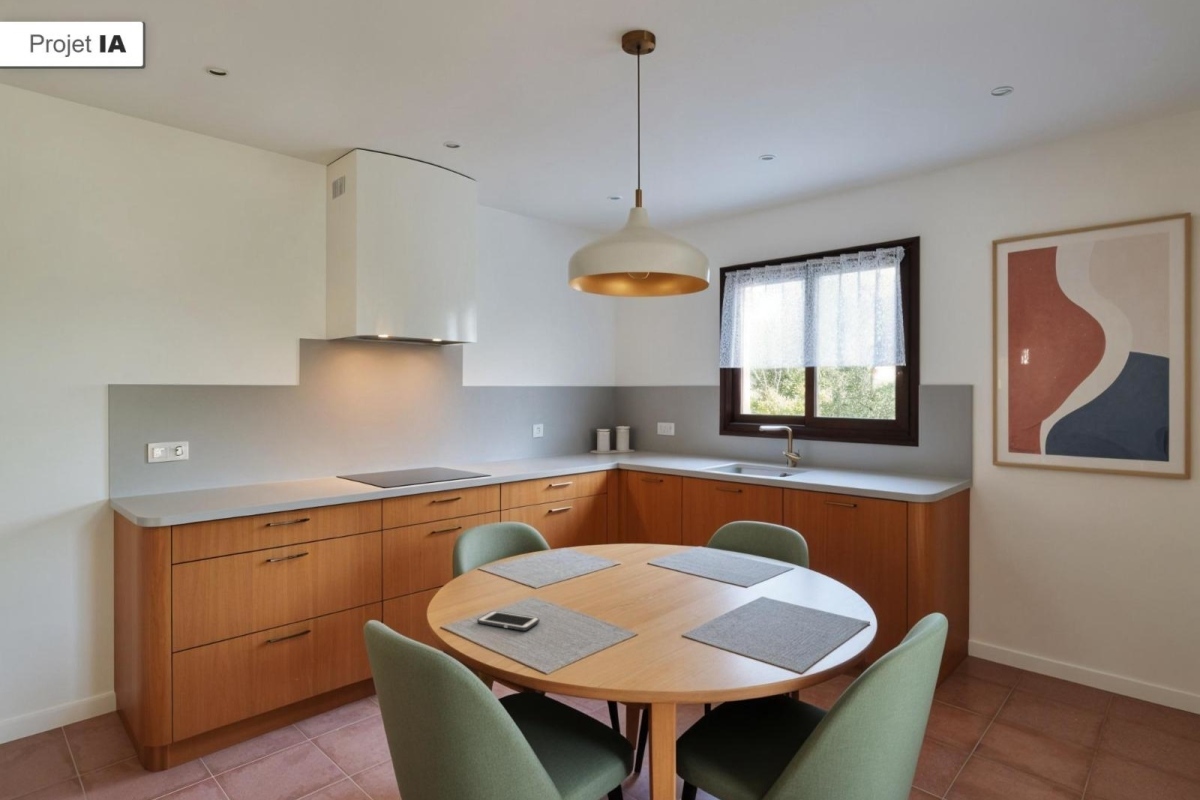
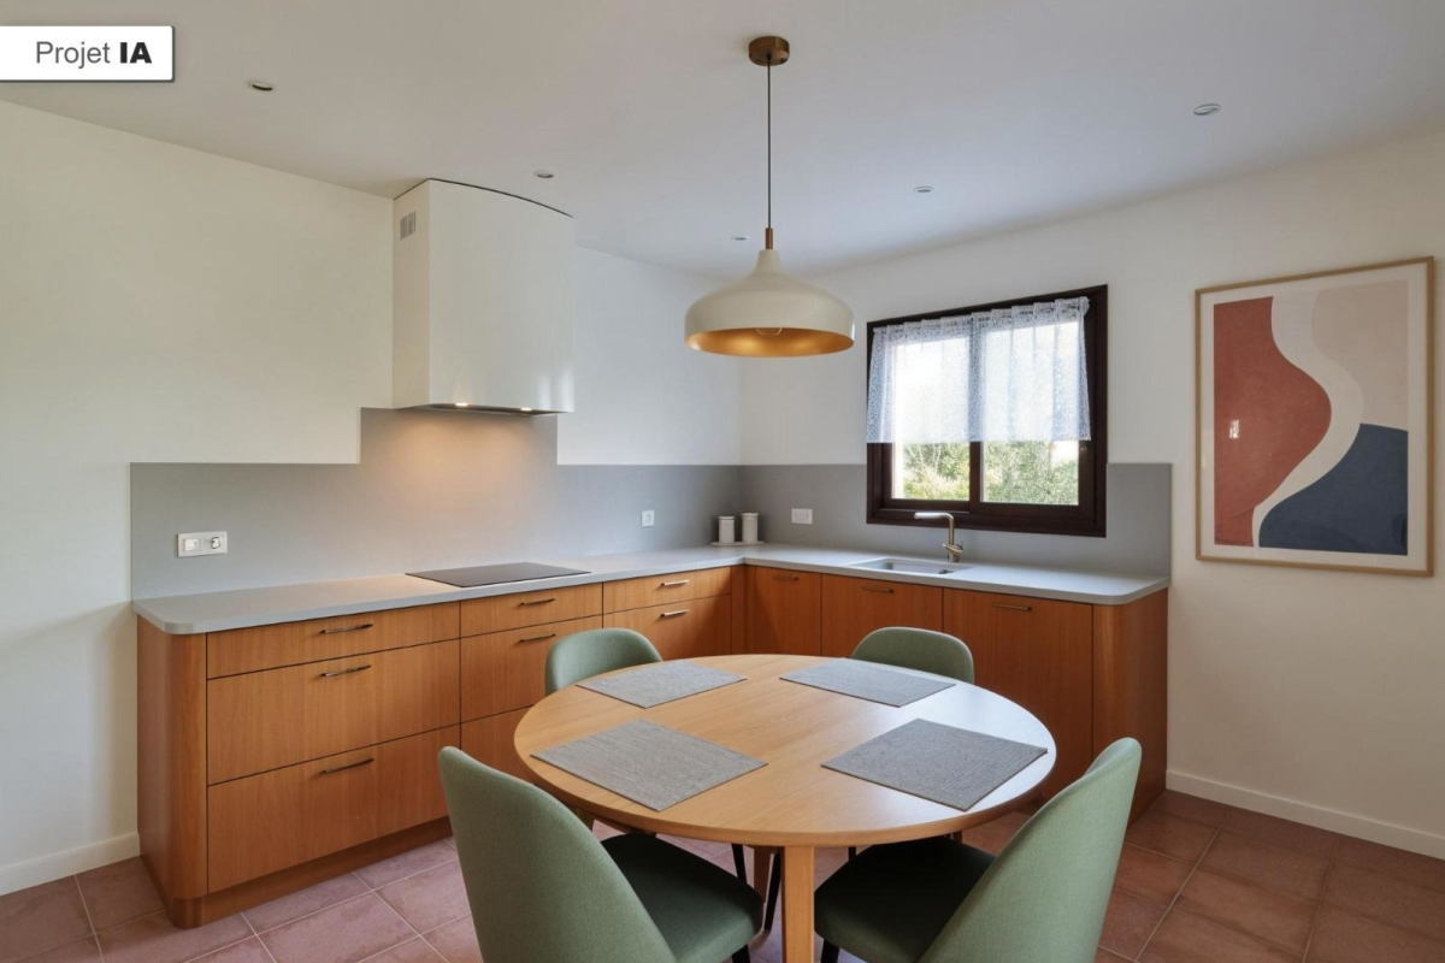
- cell phone (508, 620)
